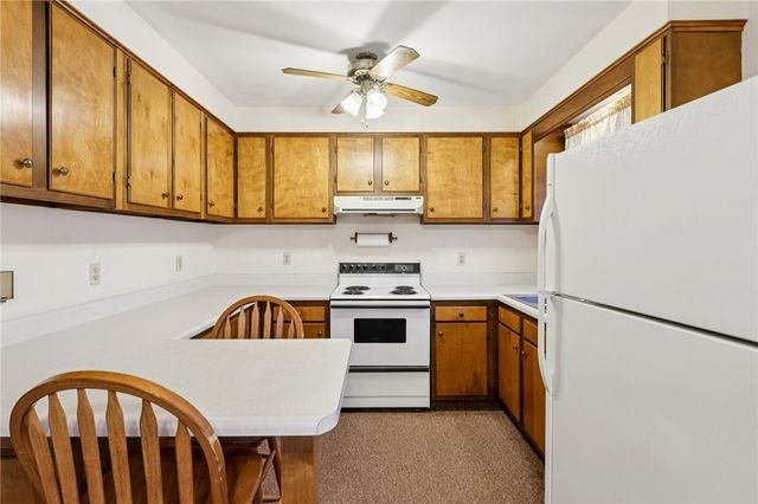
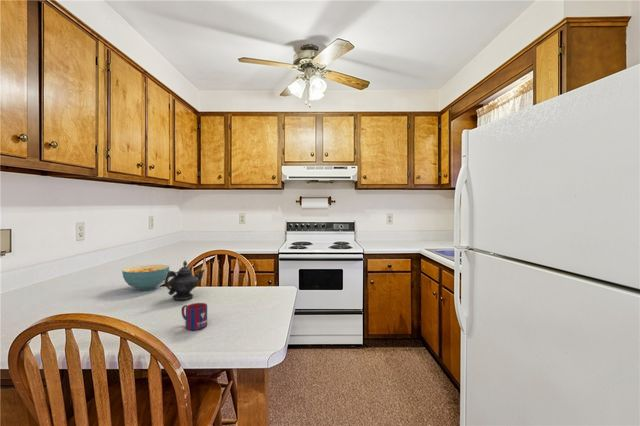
+ cereal bowl (146, 278)
+ teapot (185, 278)
+ mug (193, 315)
